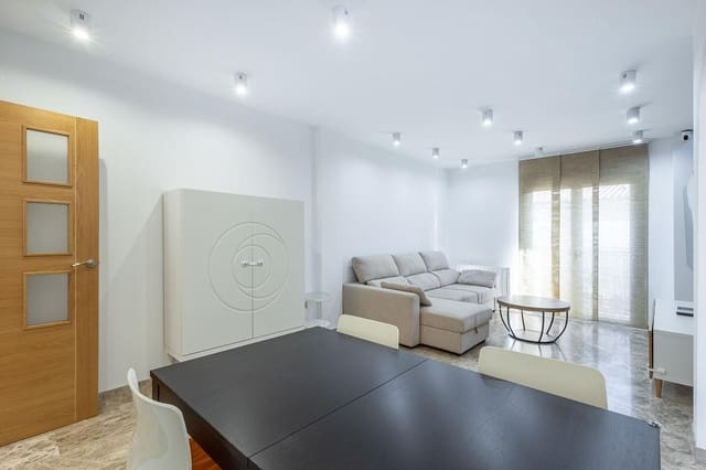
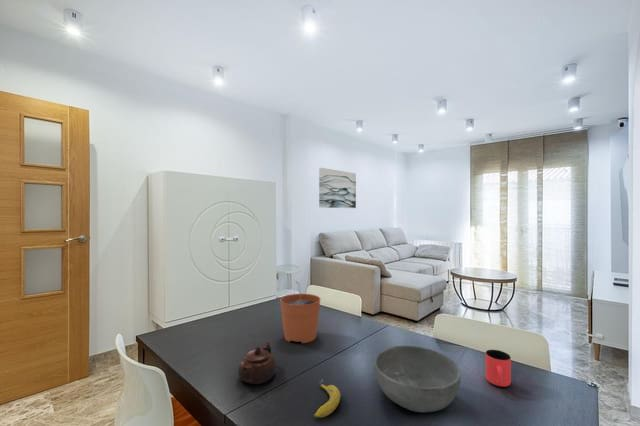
+ plant pot (300, 308)
+ banana (329, 399)
+ teapot (258, 360)
+ cup (498, 370)
+ bowl (415, 379)
+ wall art (338, 189)
